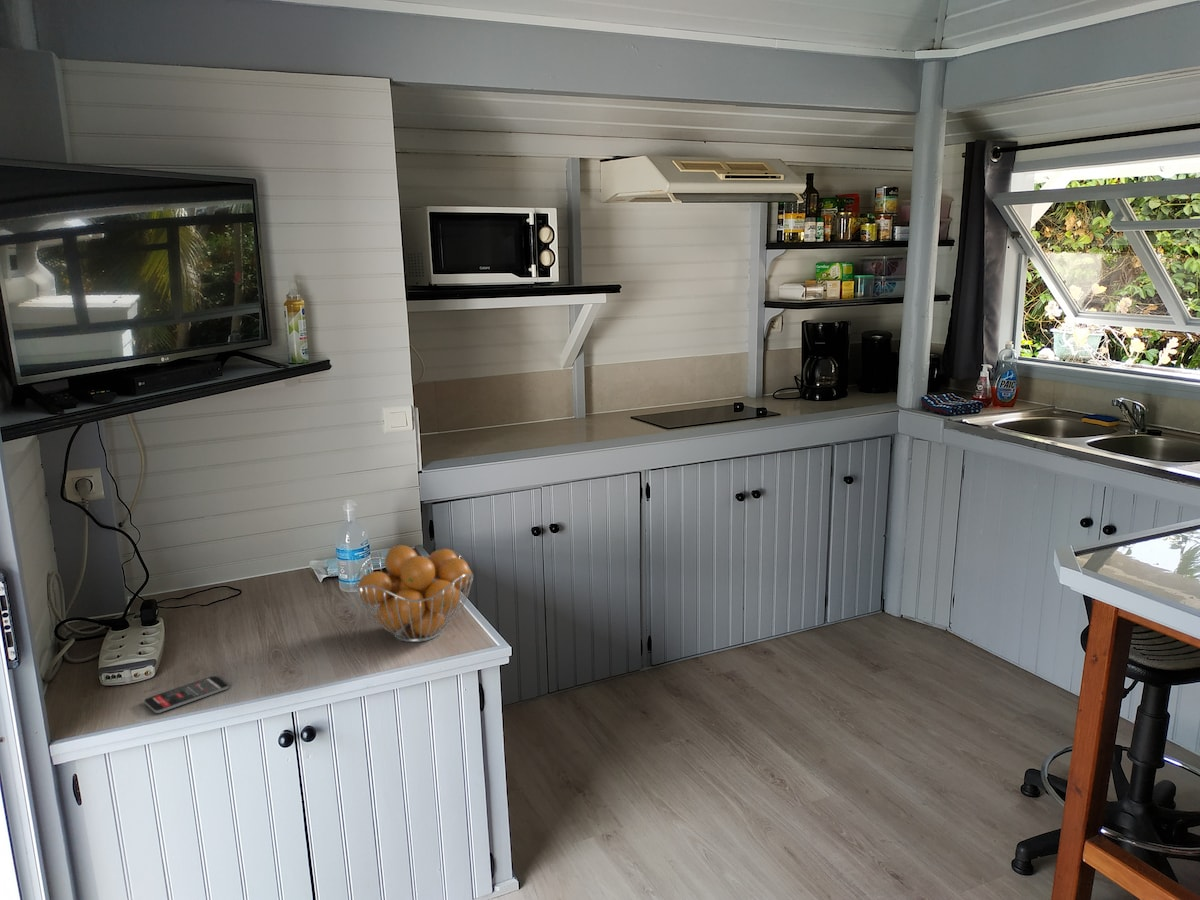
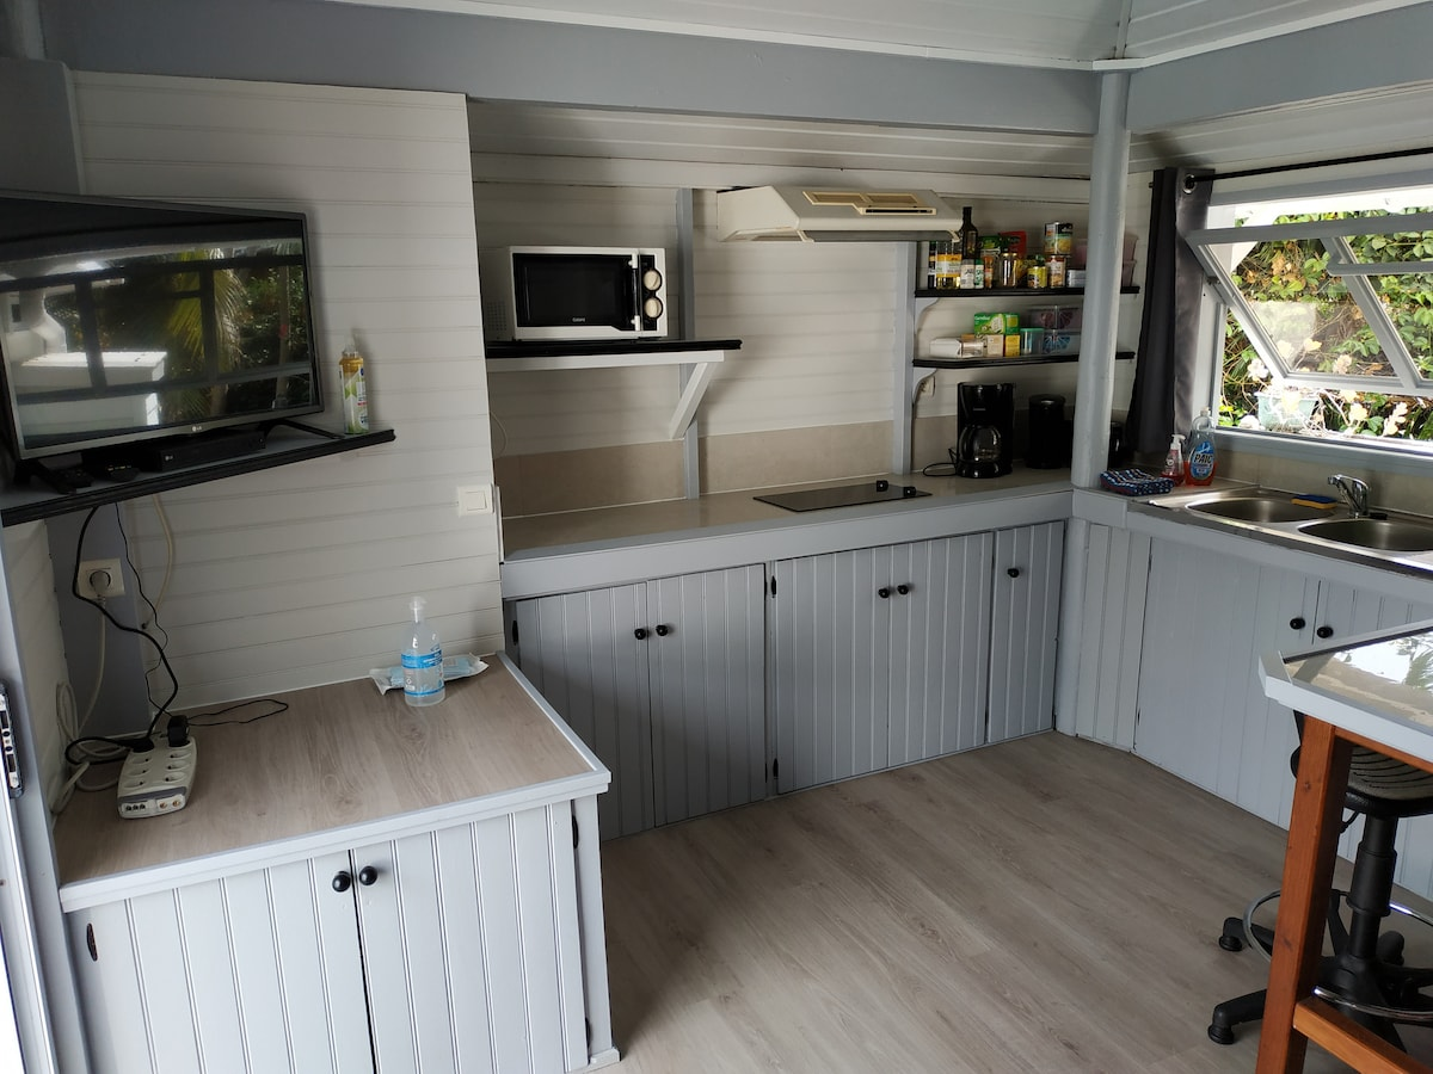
- smartphone (187, 694)
- fruit basket (416, 591)
